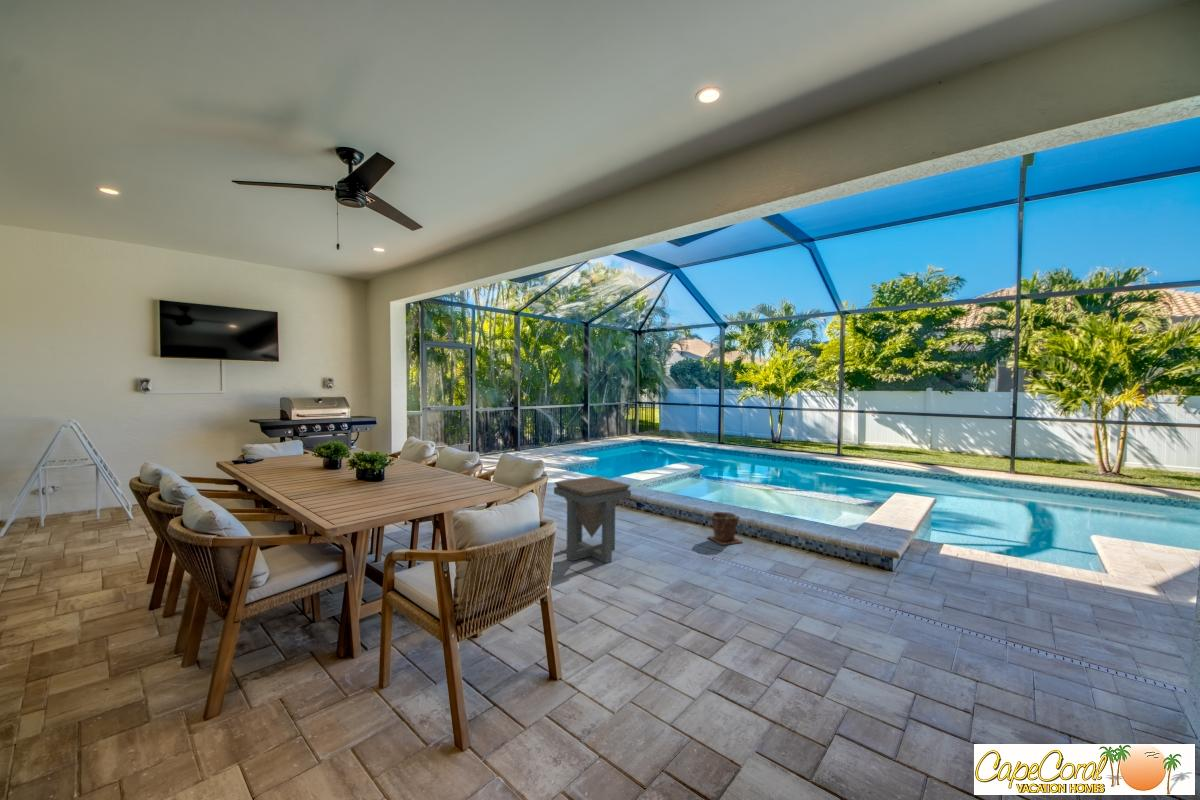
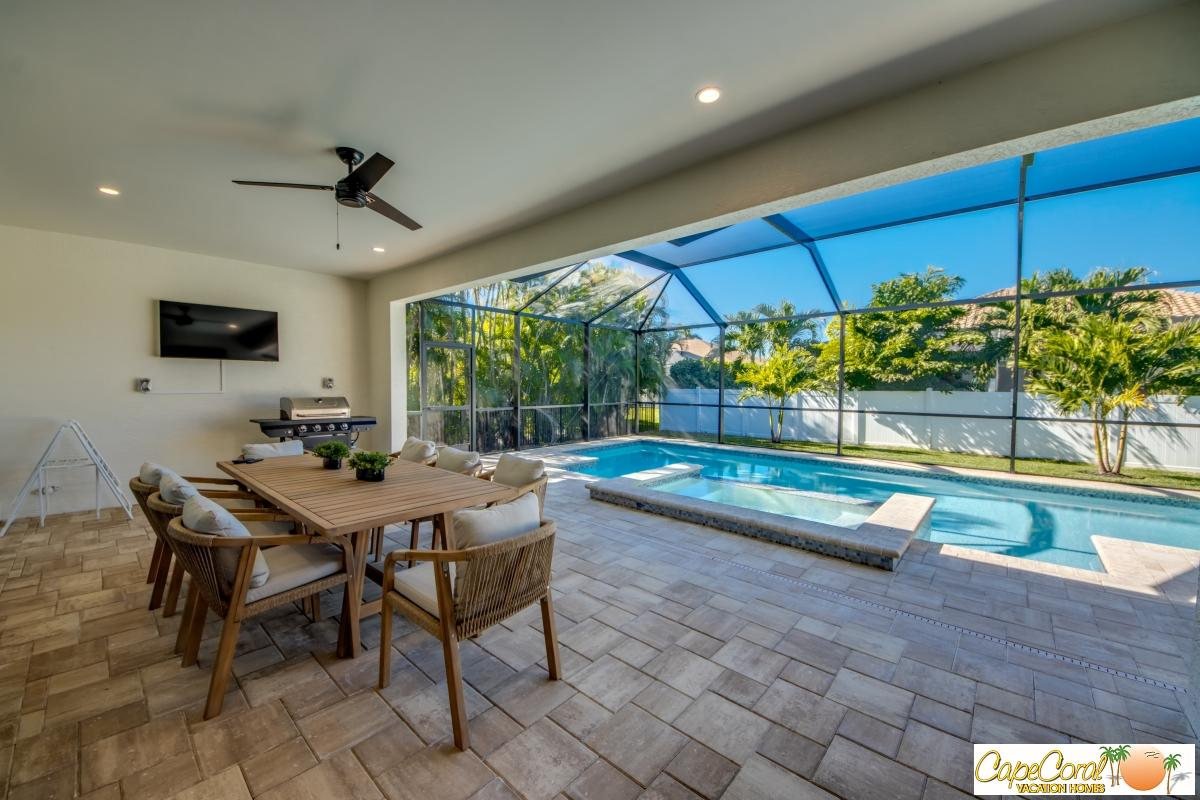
- plant pot (725, 526)
- side table (591, 518)
